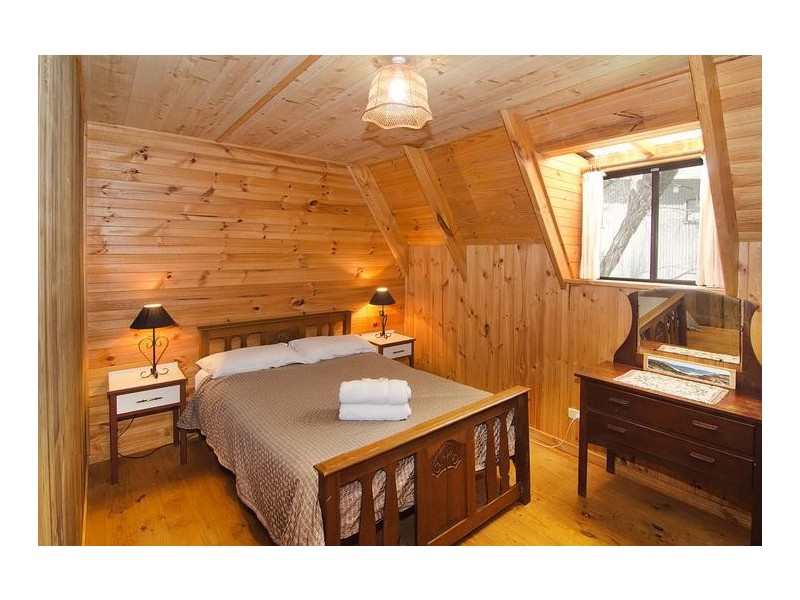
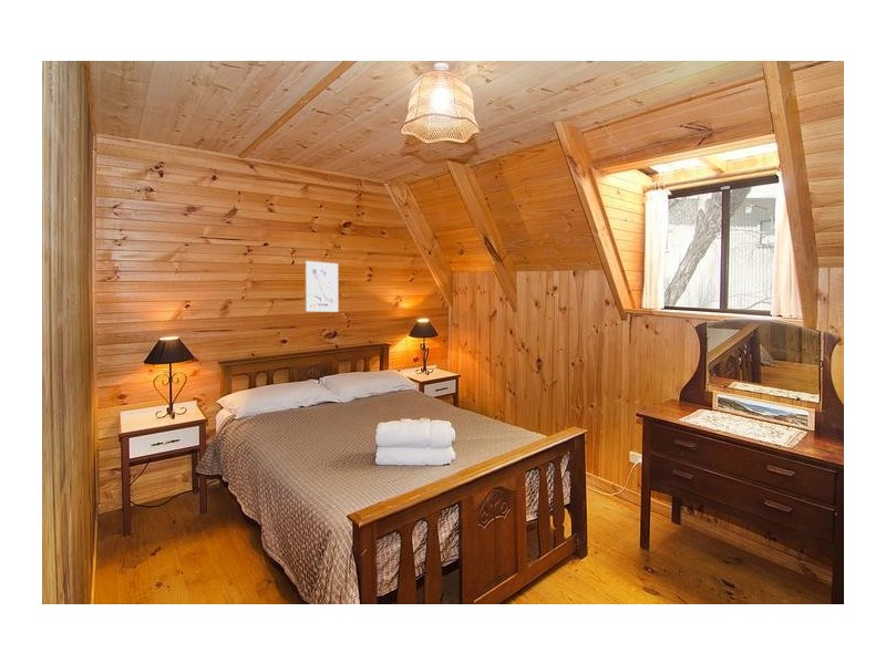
+ wall art (321, 287)
